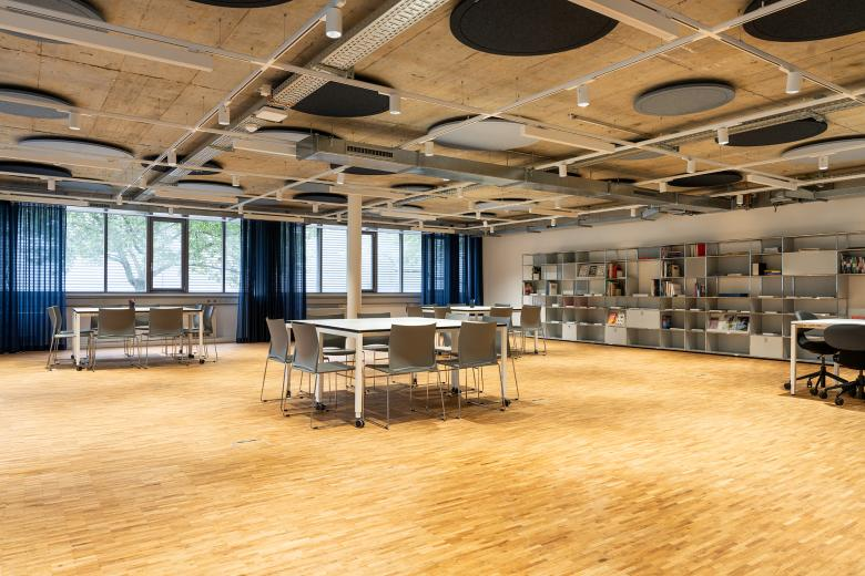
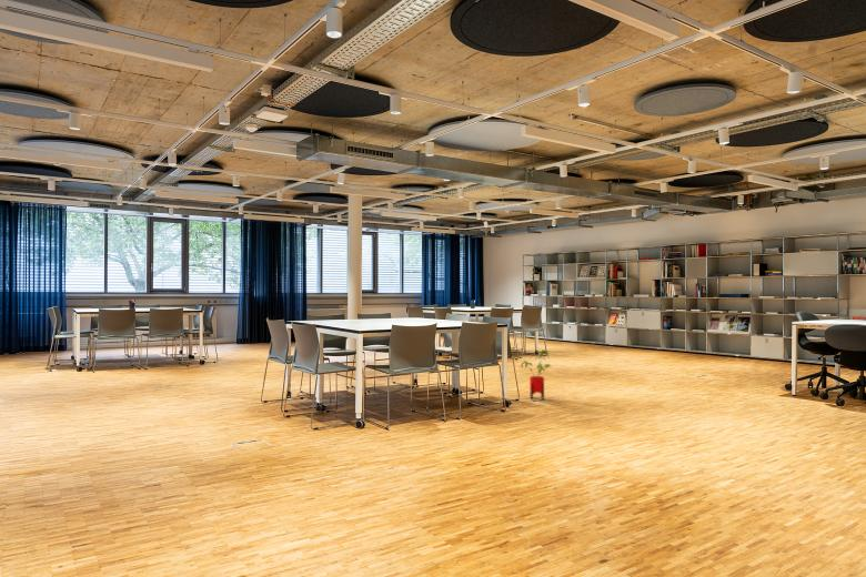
+ house plant (537, 374)
